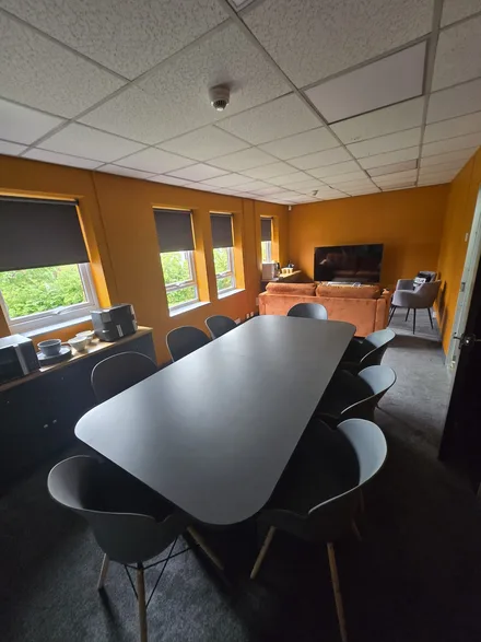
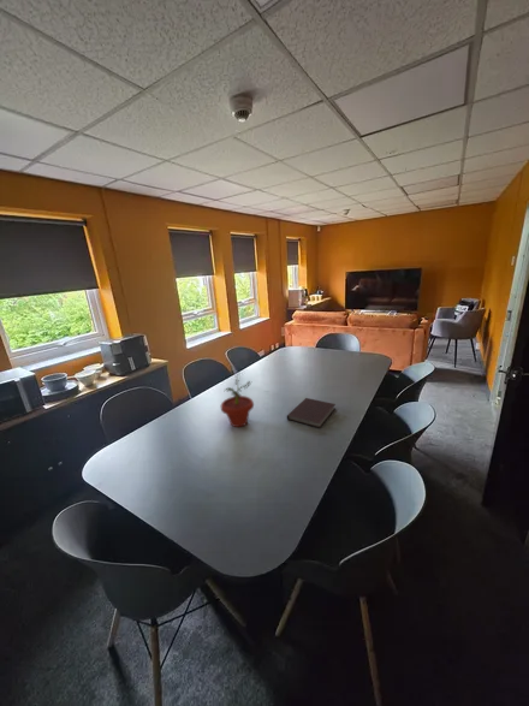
+ potted plant (237, 399)
+ notebook (311, 411)
